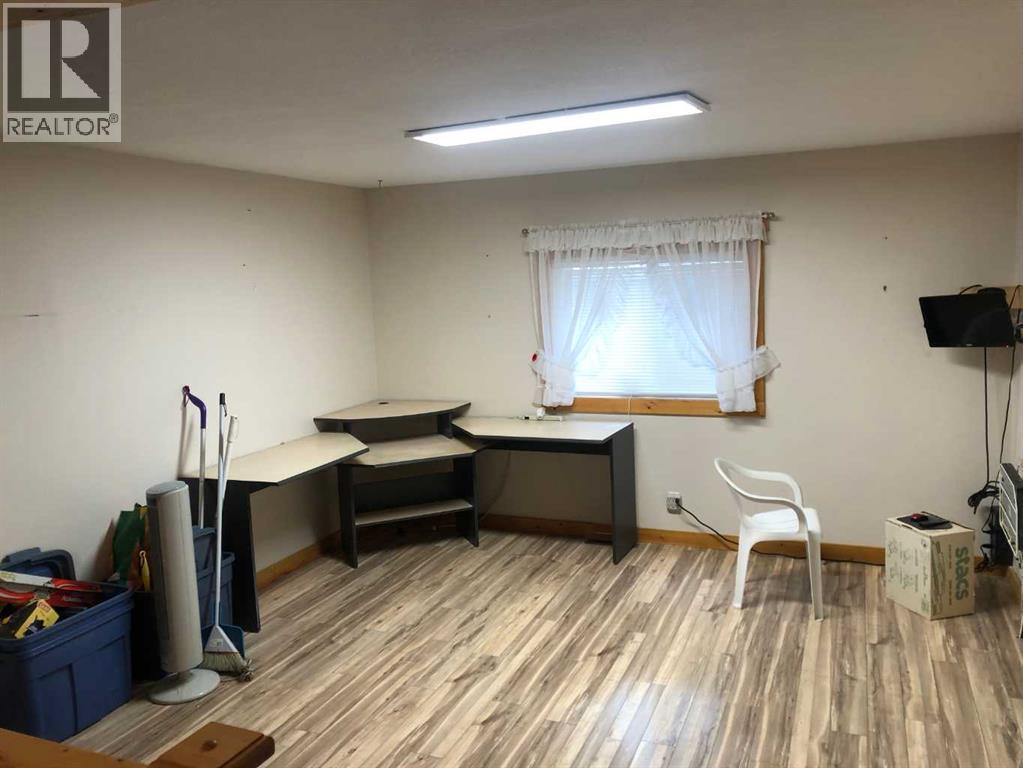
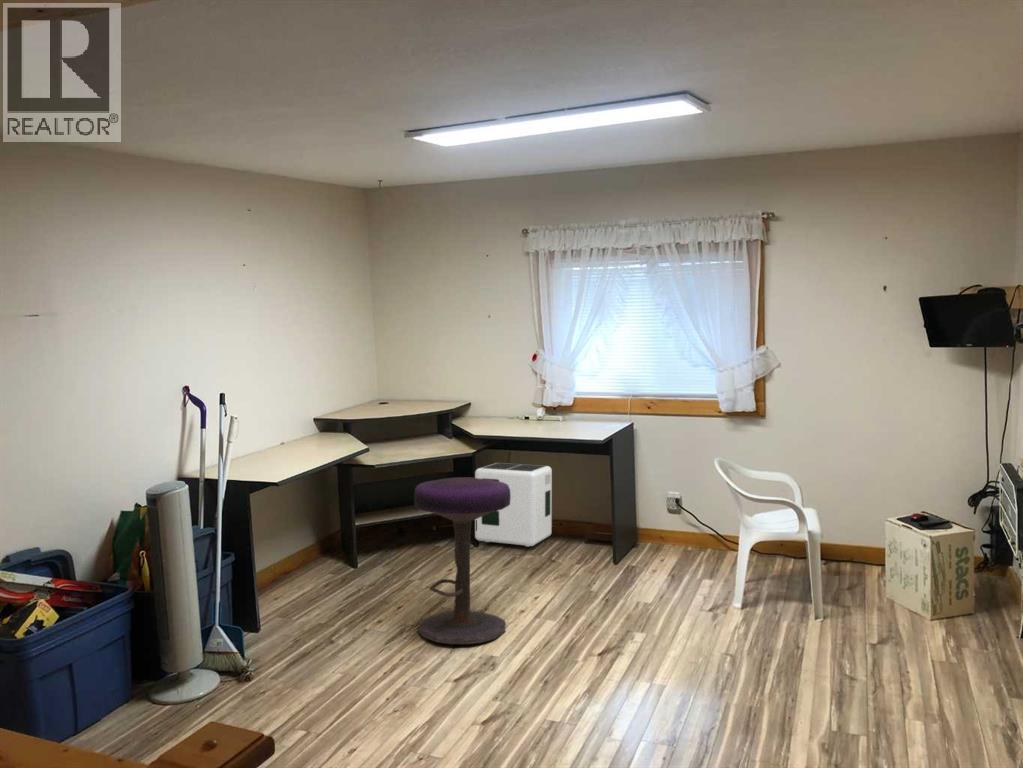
+ air purifier (513, 503)
+ stool (462, 554)
